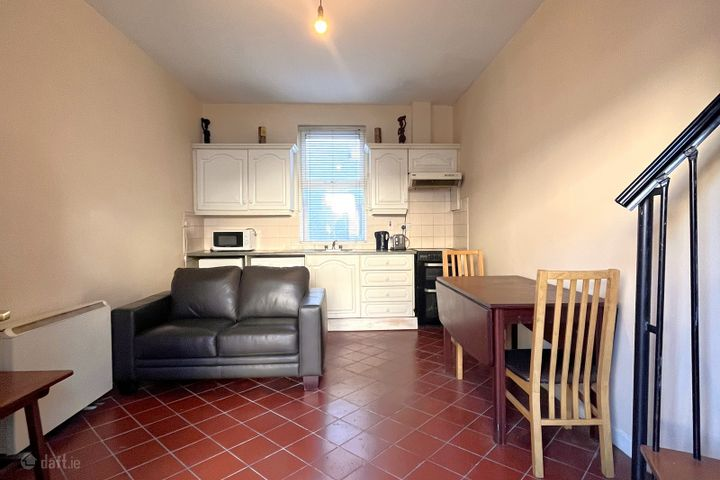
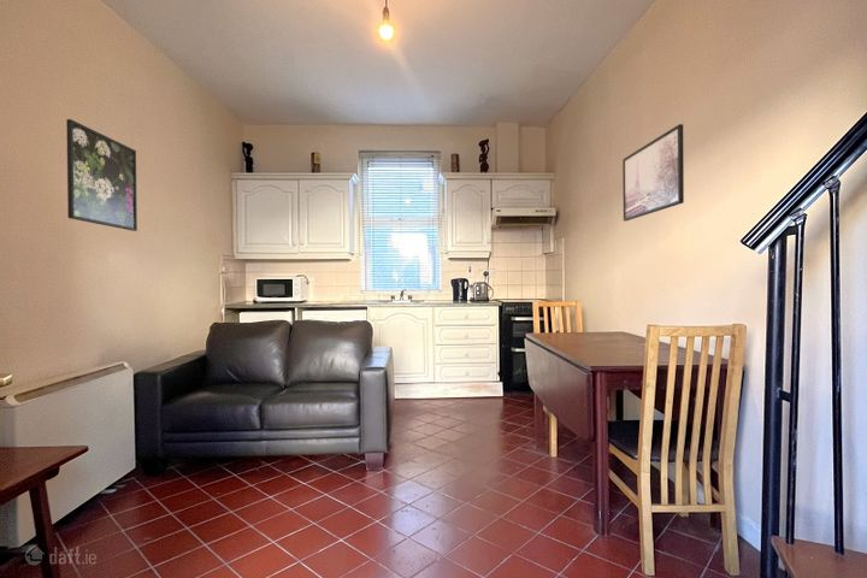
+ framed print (649, 178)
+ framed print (105, 181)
